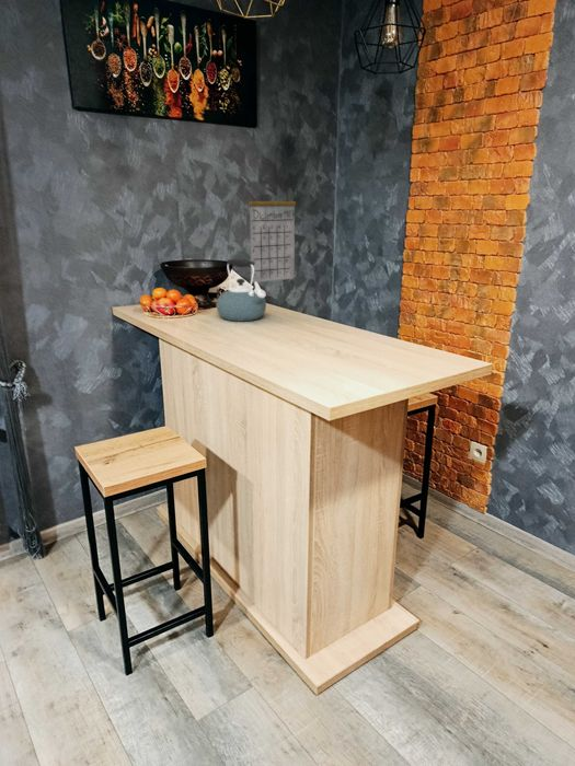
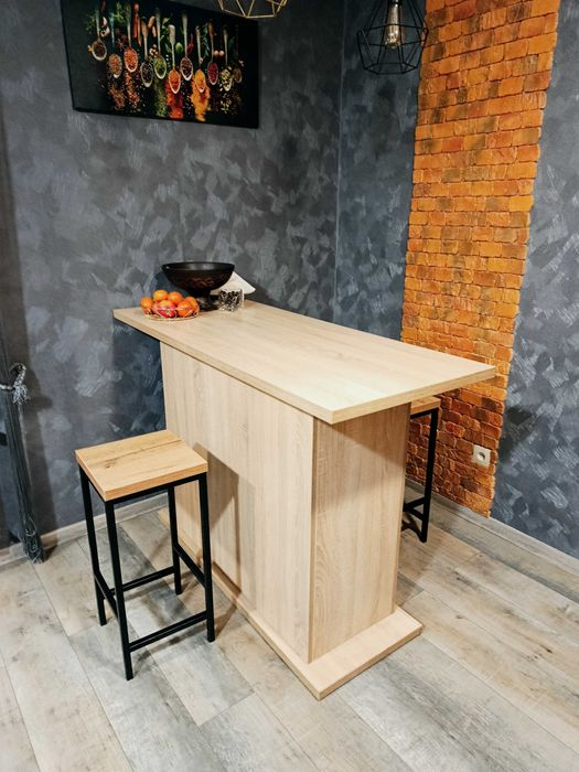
- kettle (243, 289)
- calendar (273, 232)
